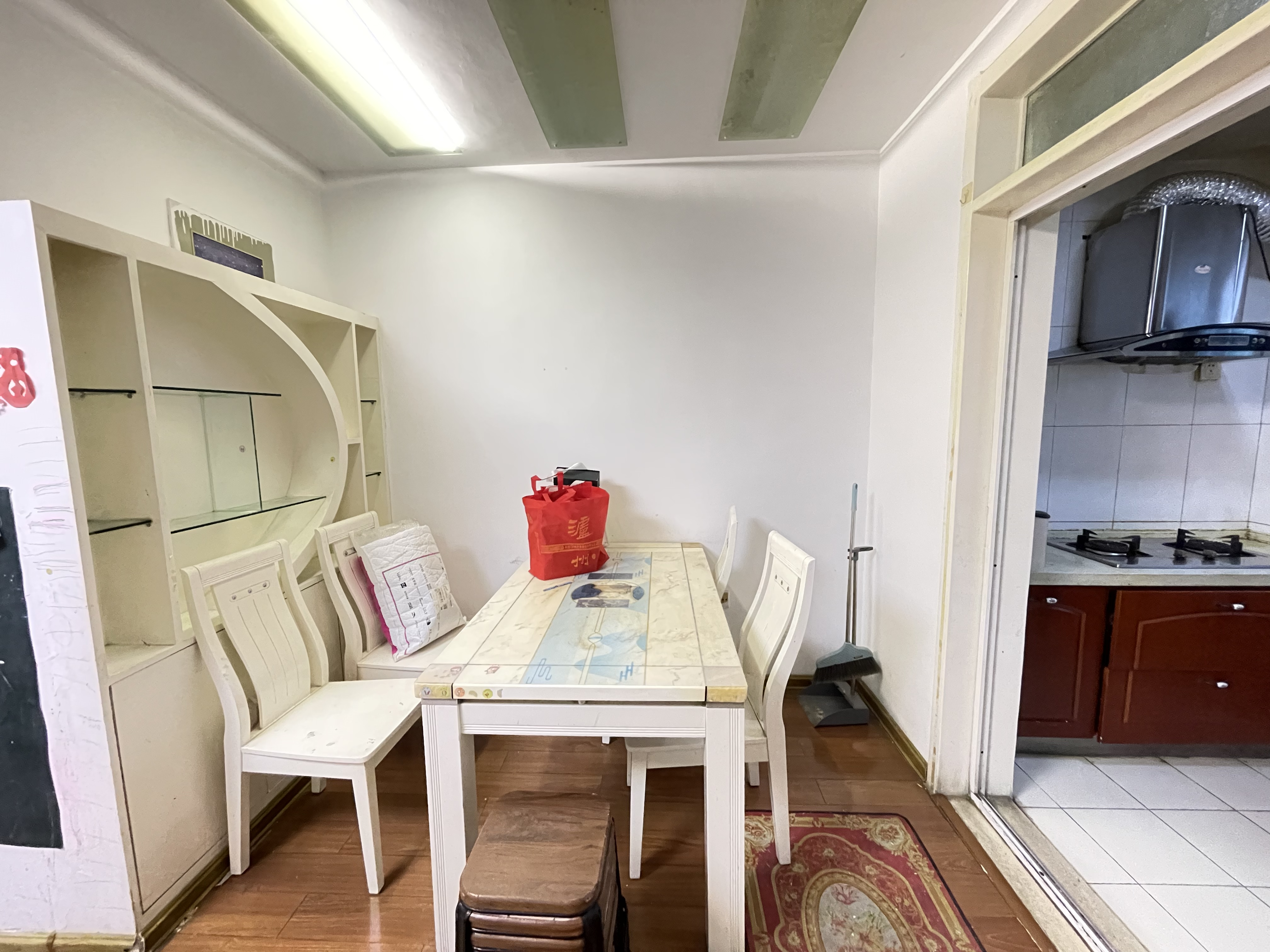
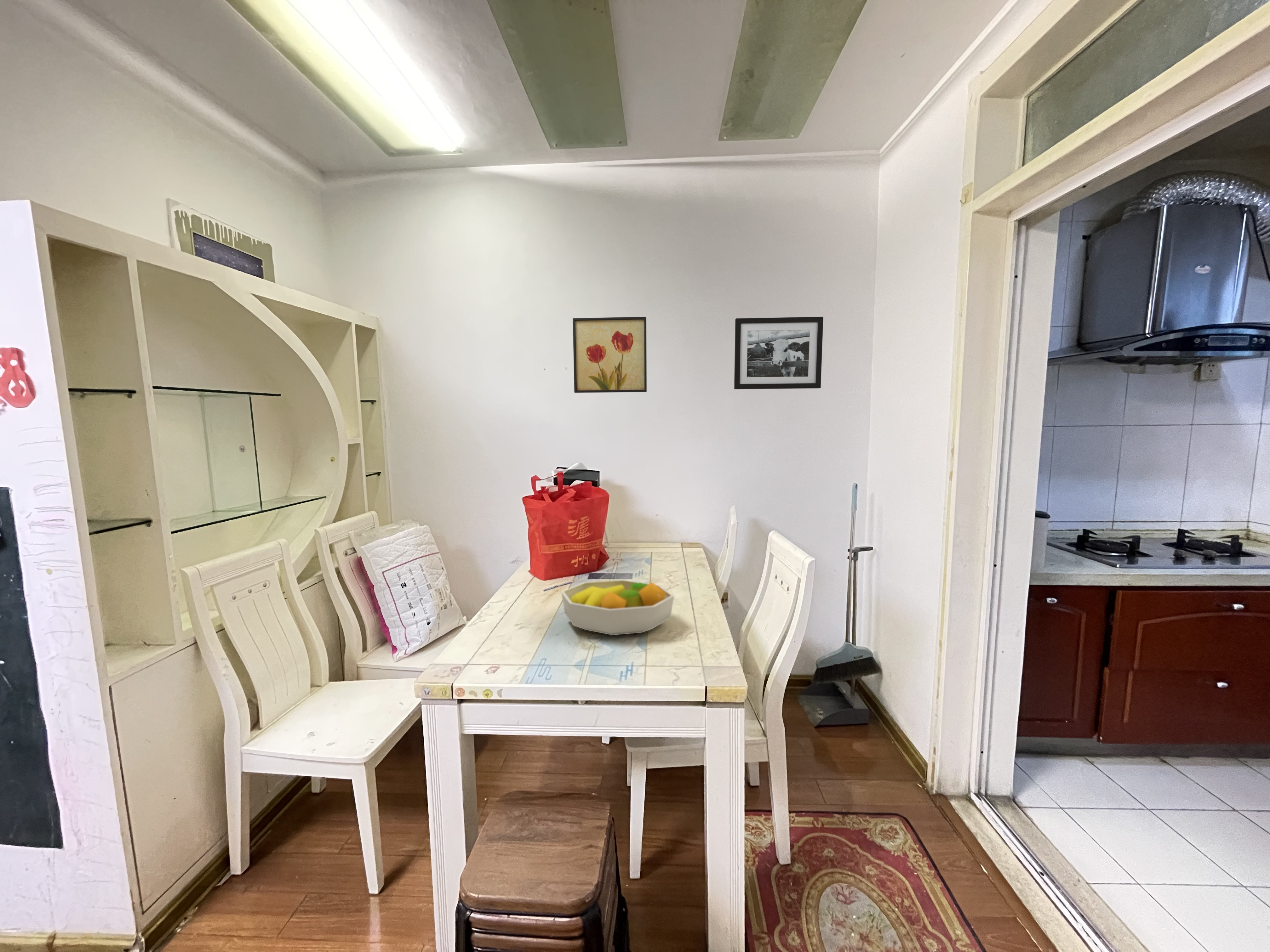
+ picture frame (778, 354)
+ fruit bowl (617, 601)
+ wall art (610, 355)
